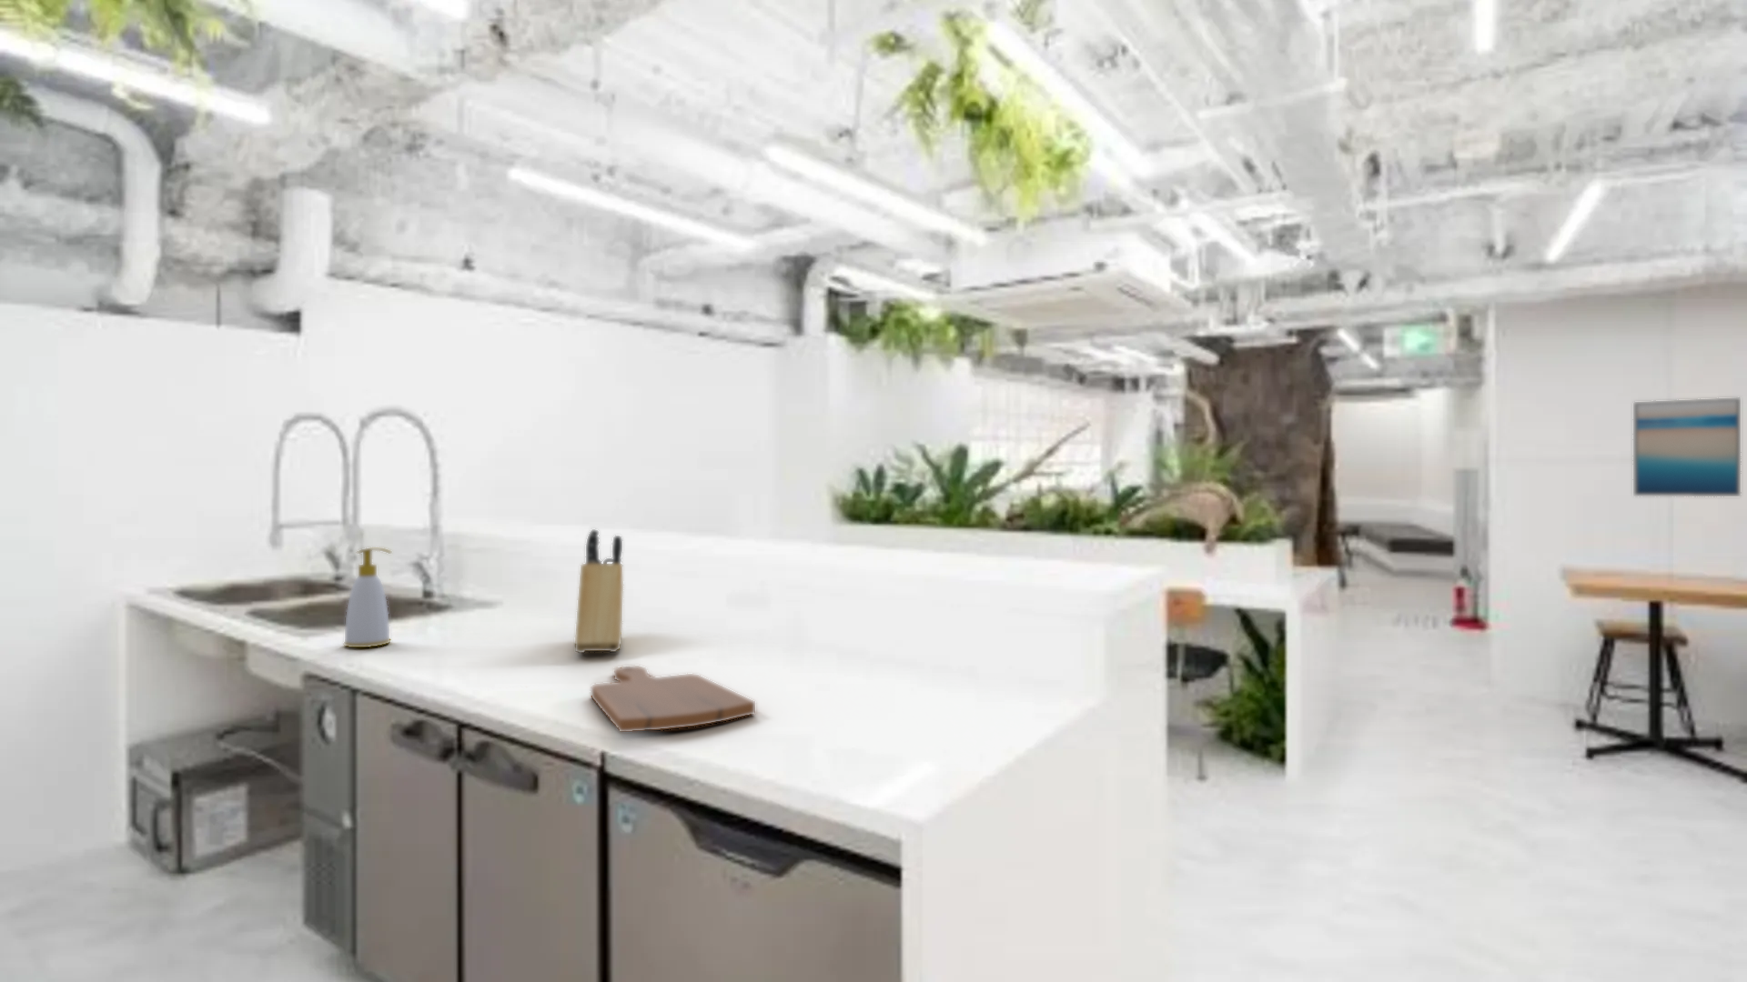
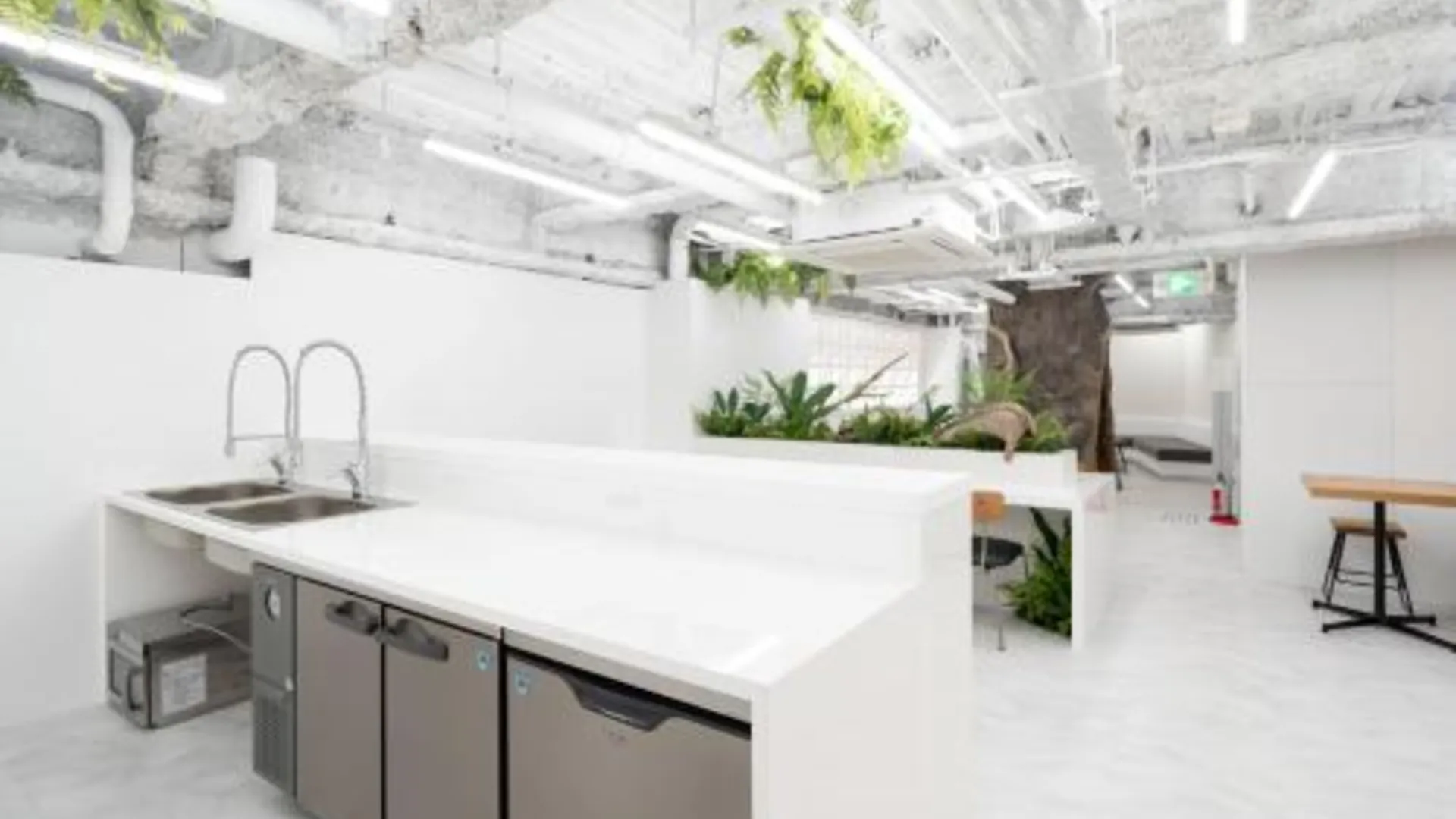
- soap bottle (367, 596)
- cutting board (661, 697)
- wall art (1685, 447)
- knife block (600, 586)
